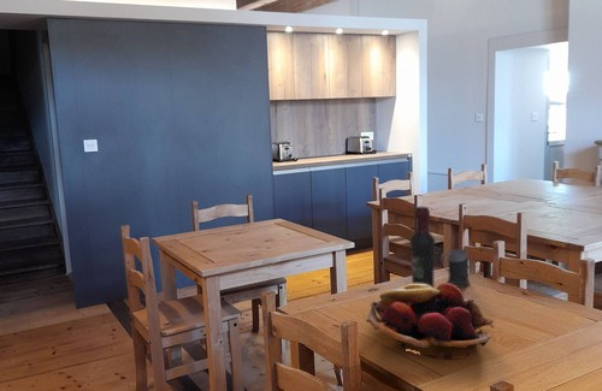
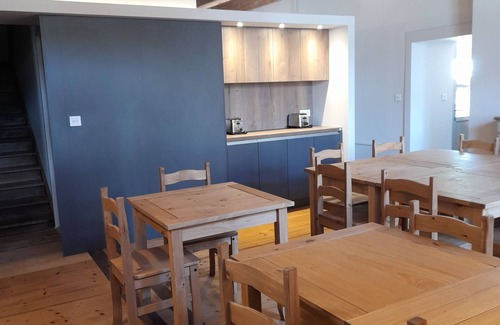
- mug (454, 267)
- wine bottle (423, 250)
- fruit basket (427, 314)
